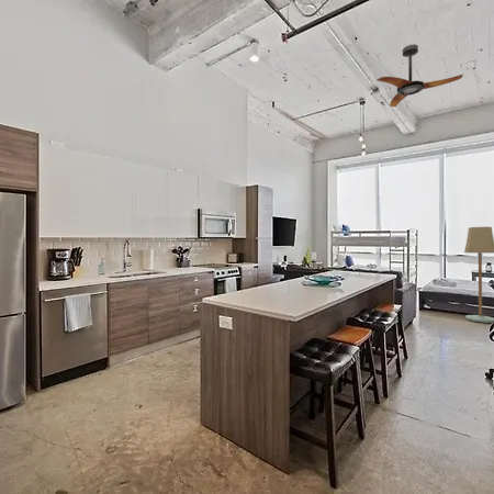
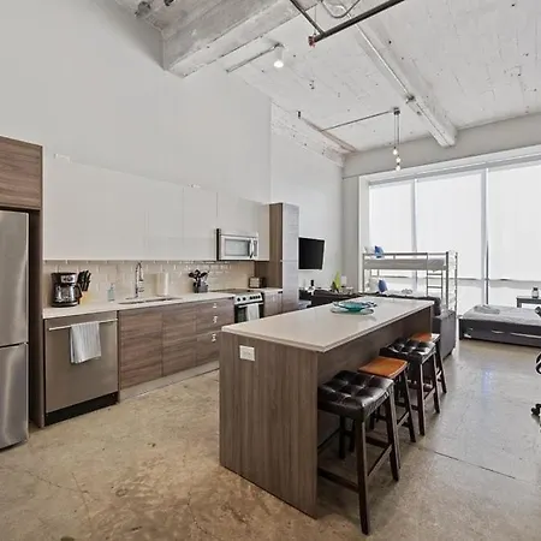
- floor lamp (480, 273)
- ceiling fan (411, 69)
